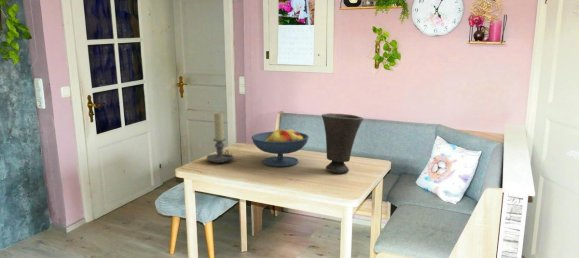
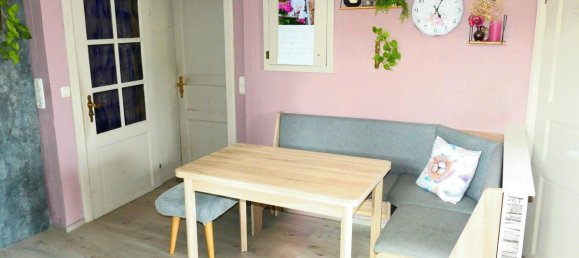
- candle holder (220, 136)
- fruit bowl (280, 144)
- vase (341, 142)
